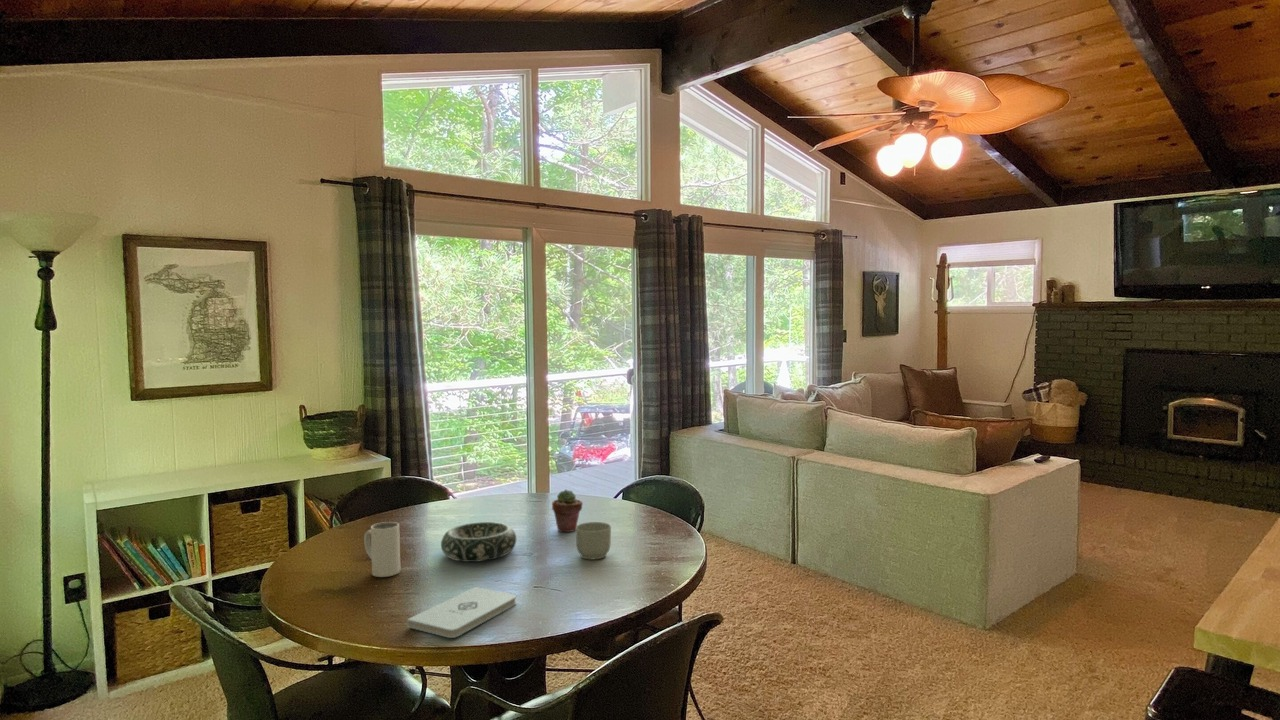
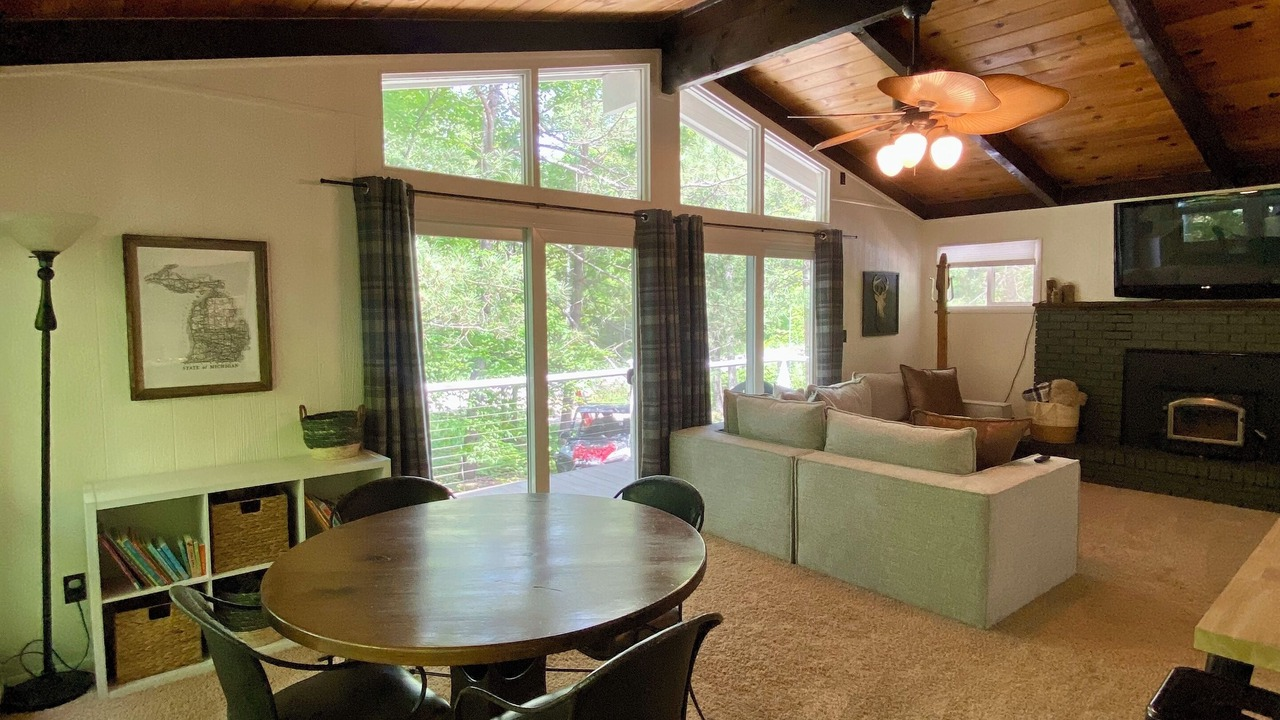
- decorative bowl (479, 541)
- mug (380, 548)
- notepad (465, 610)
- mug (596, 539)
- potted succulent (567, 509)
